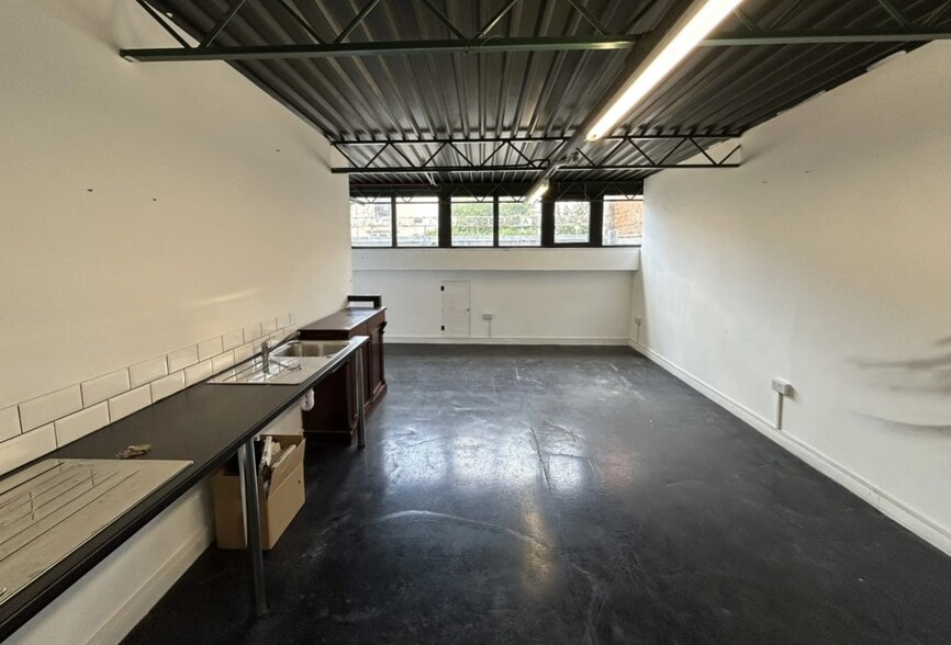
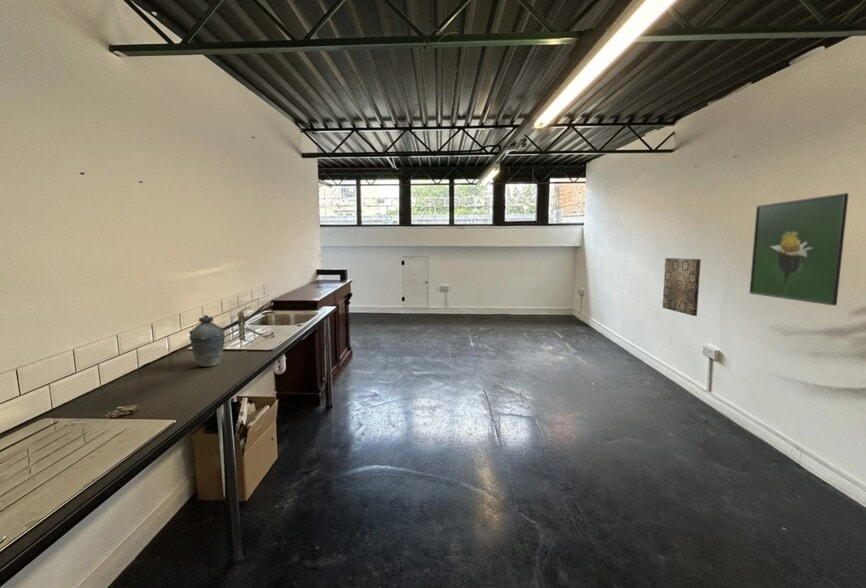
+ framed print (792, 250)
+ wall art (680, 285)
+ kettle (207, 339)
